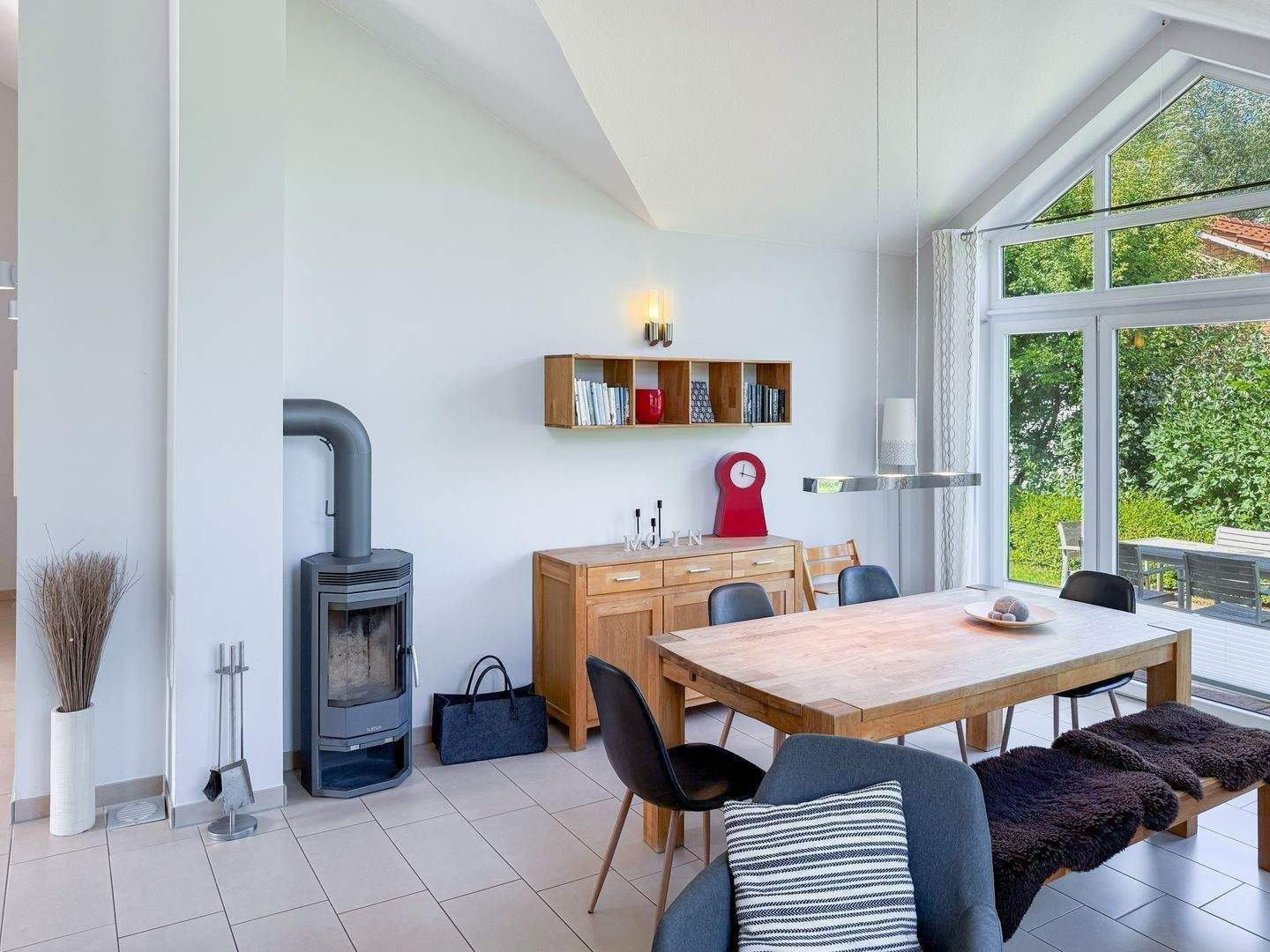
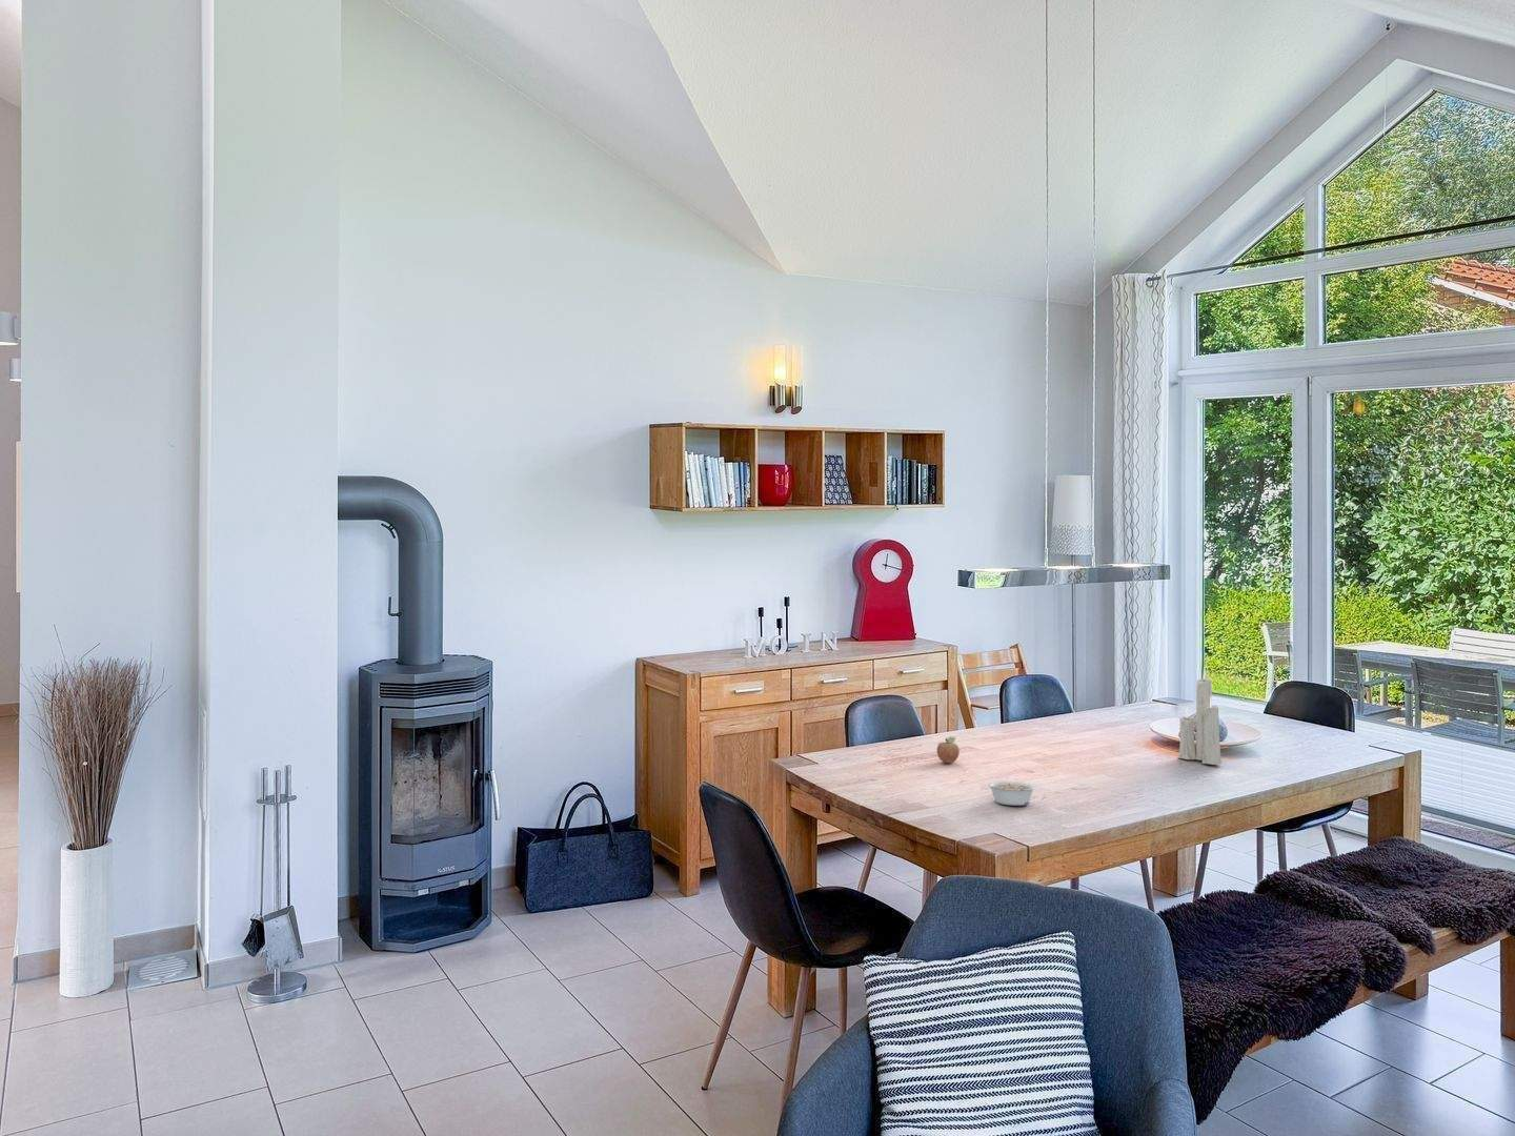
+ fruit (948, 749)
+ candle (1201, 711)
+ legume (1013, 792)
